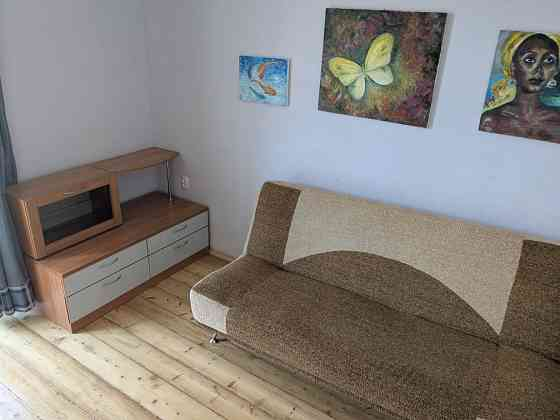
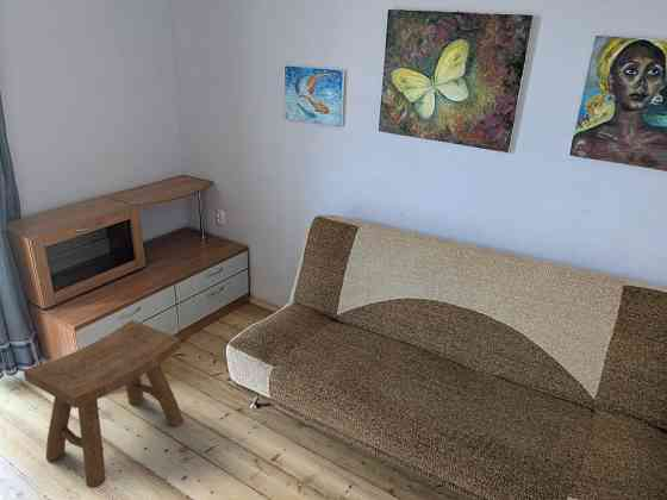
+ stool (111, 392)
